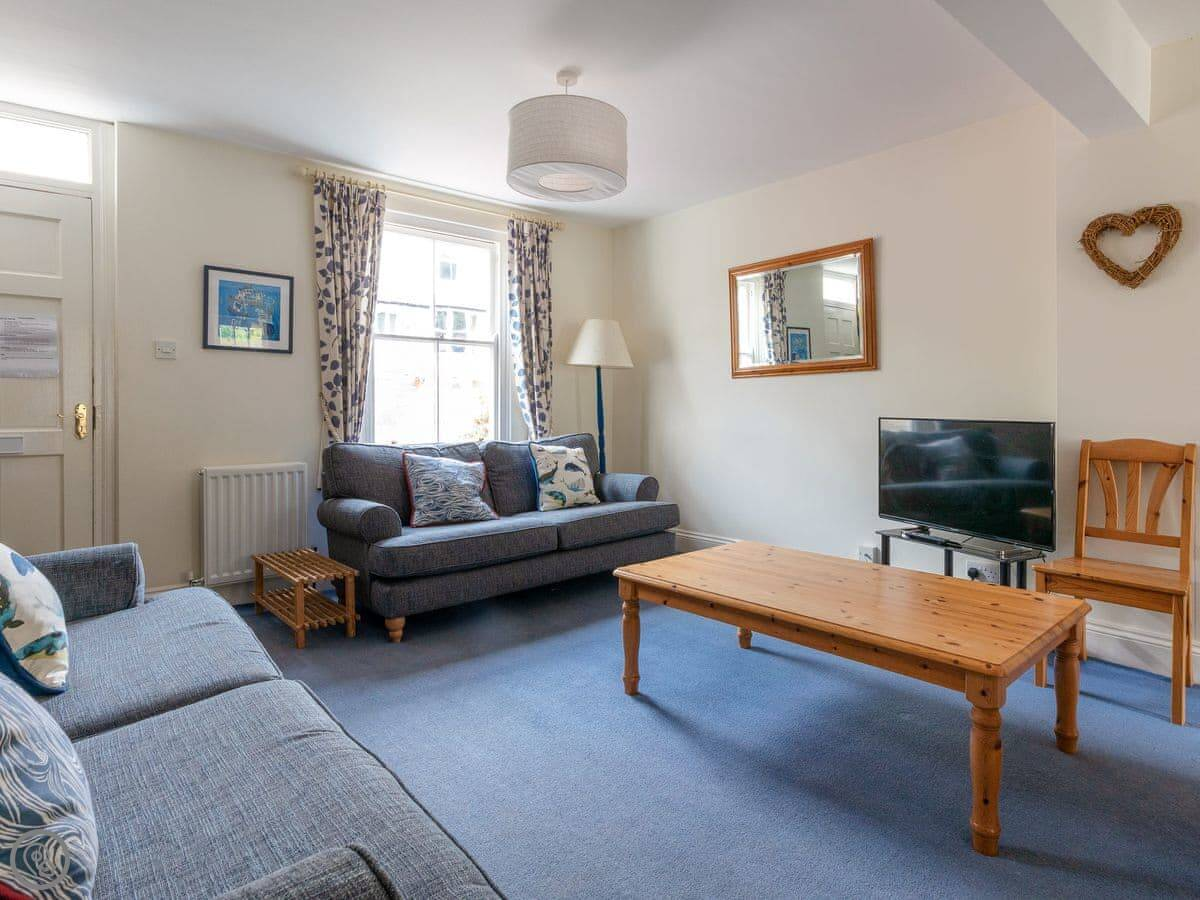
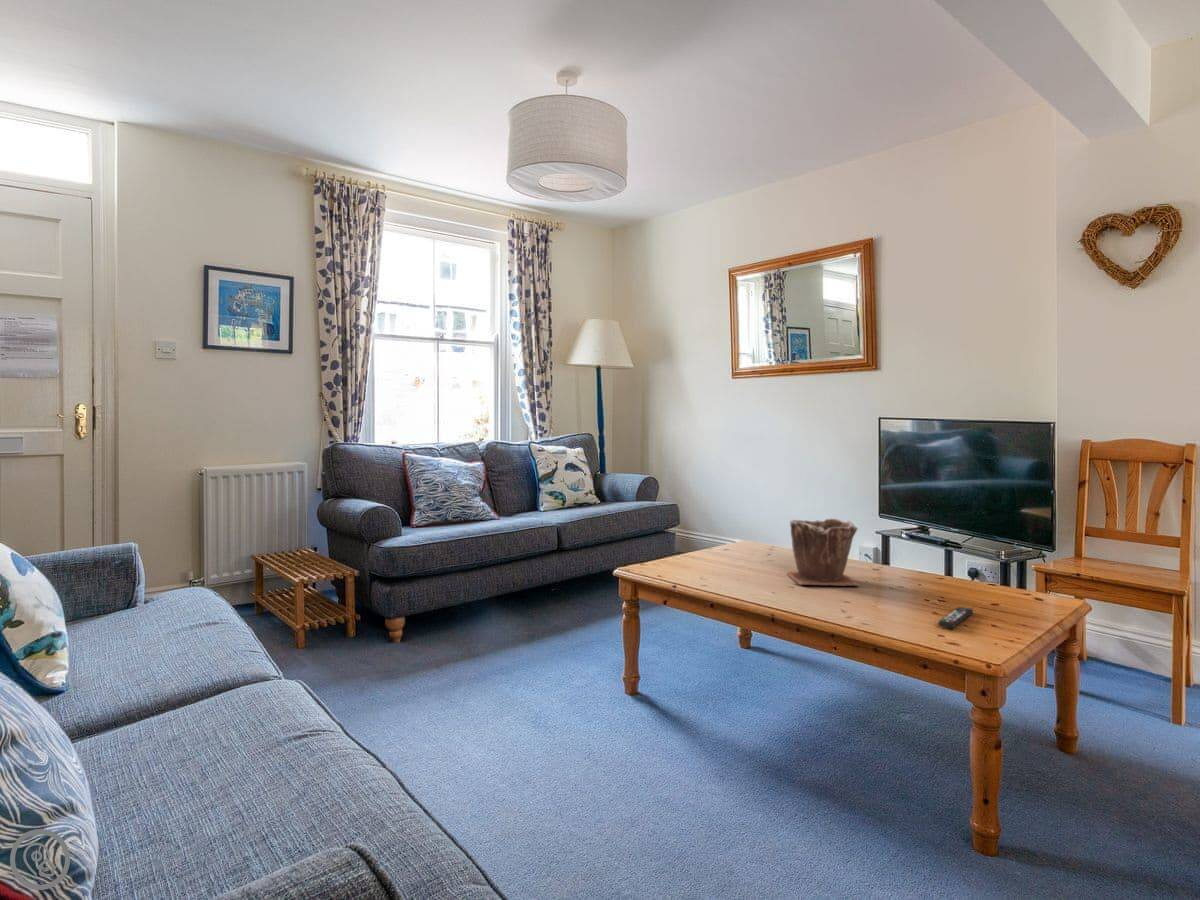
+ remote control (956, 616)
+ plant pot (821, 549)
